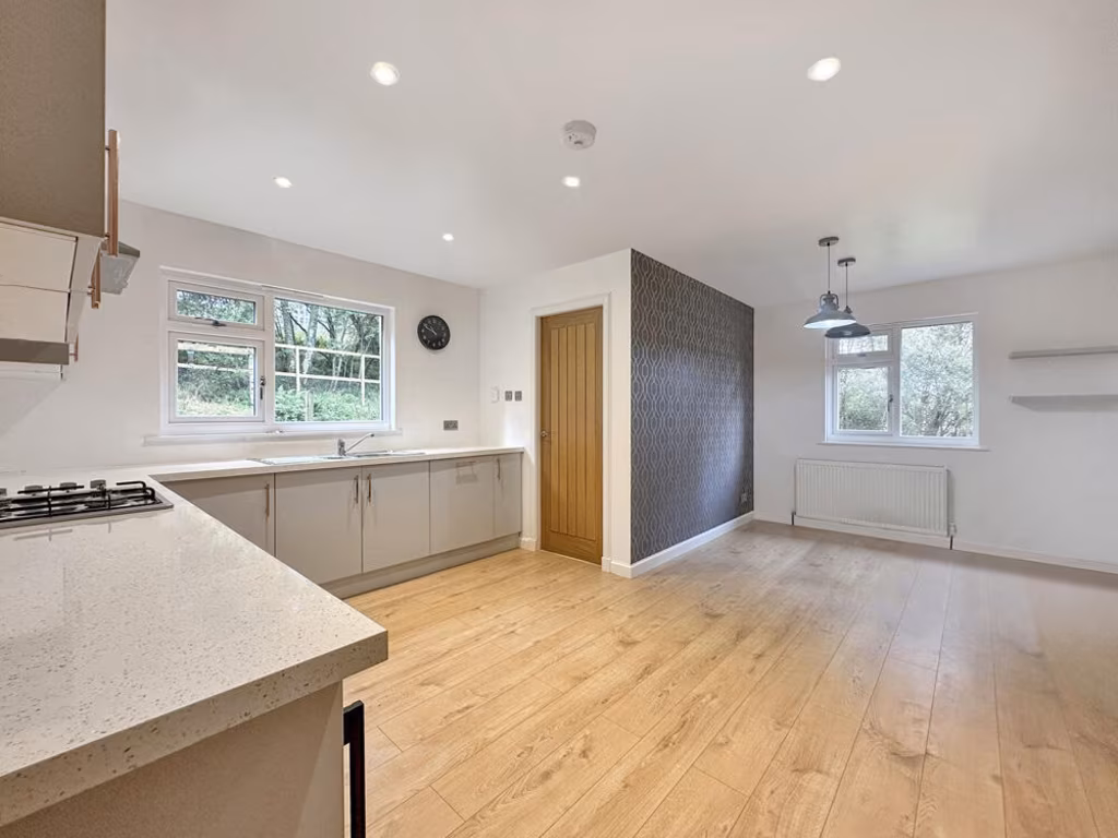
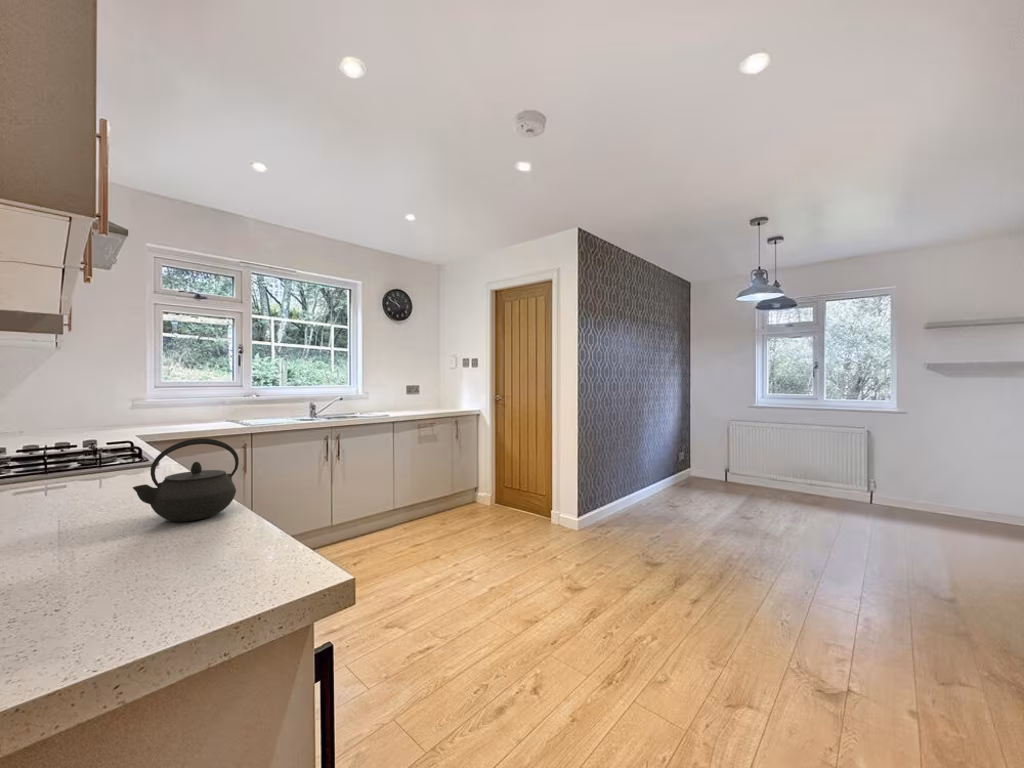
+ kettle (189, 477)
